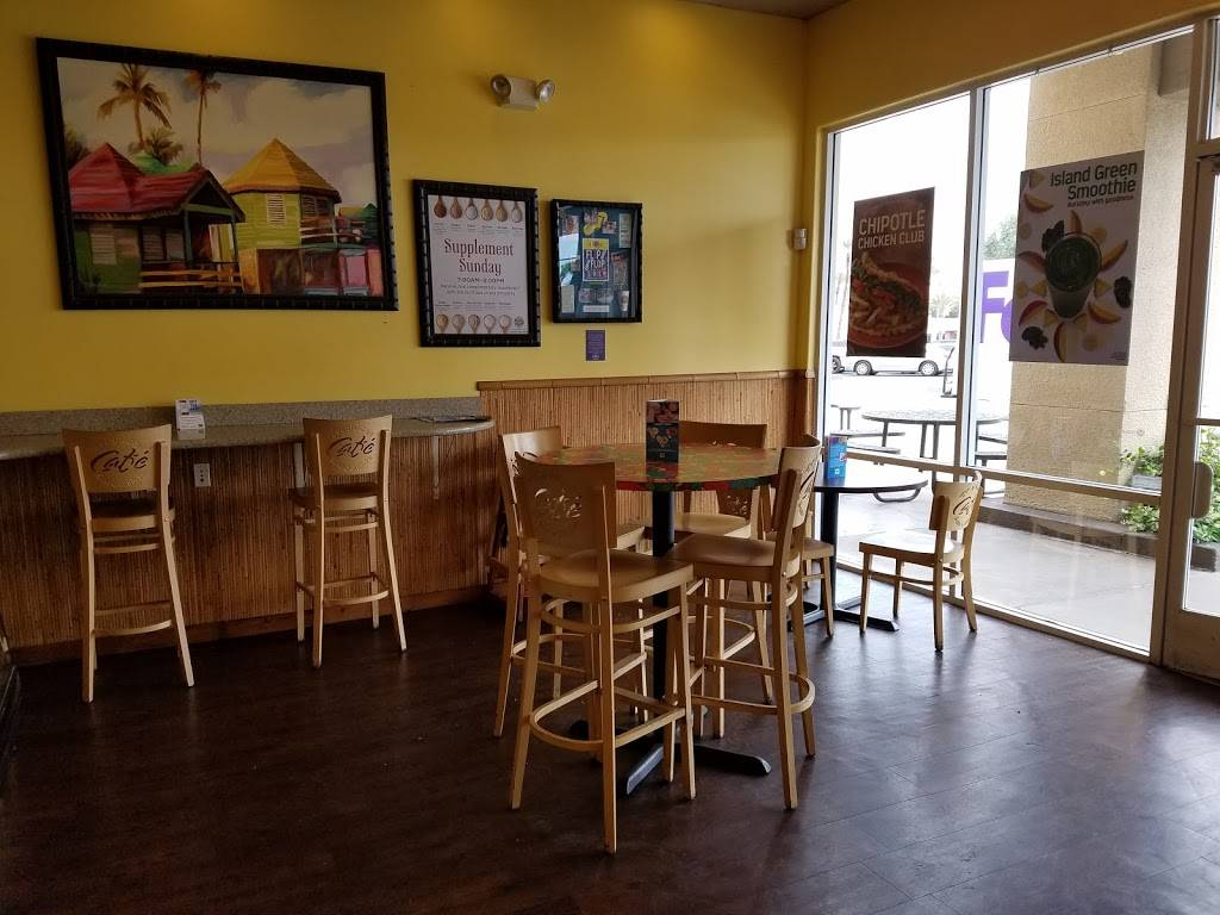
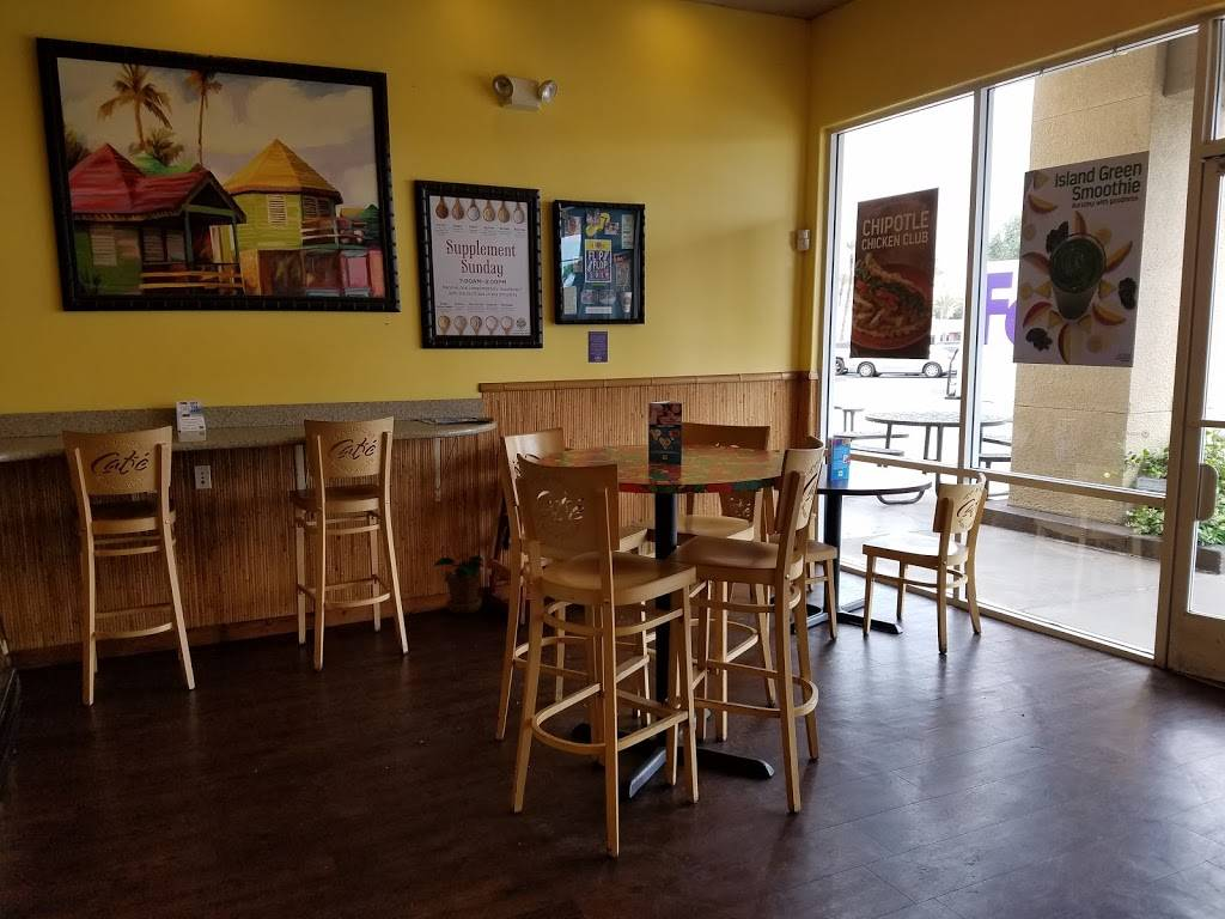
+ potted plant (461, 583)
